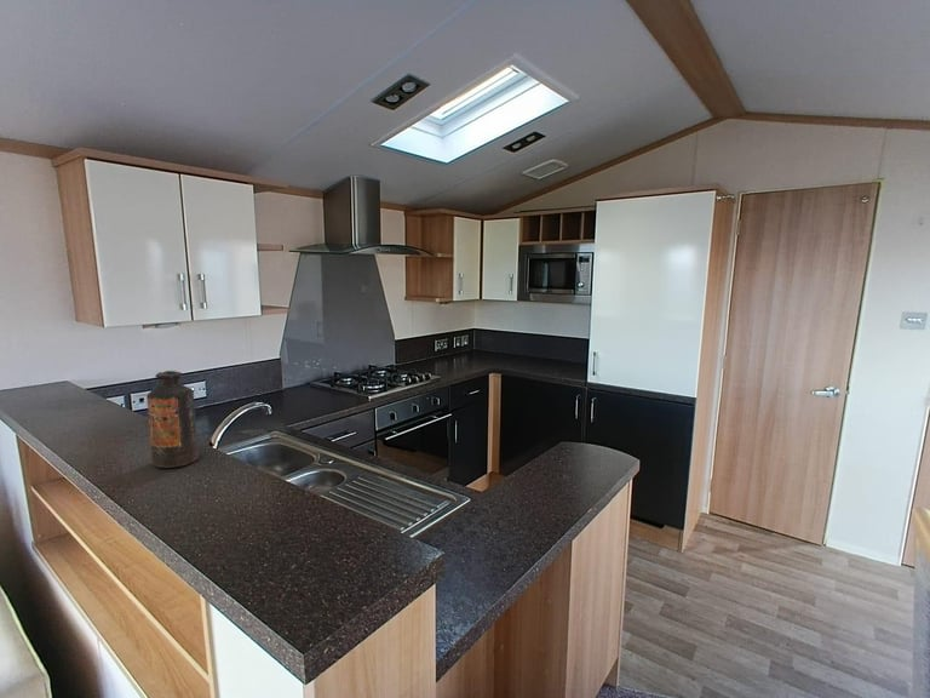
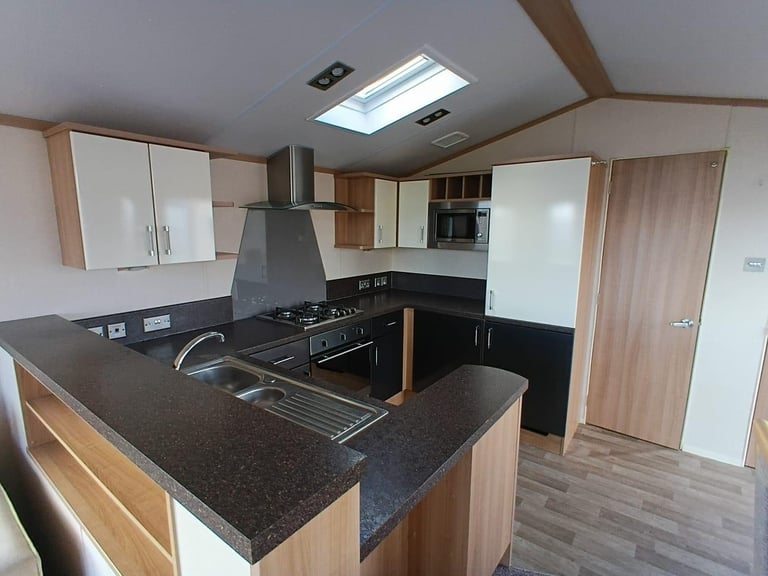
- bottle (172, 417)
